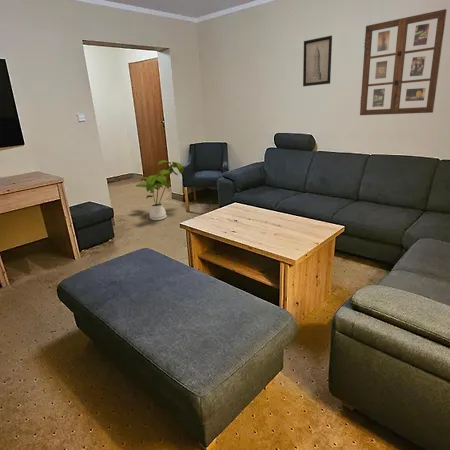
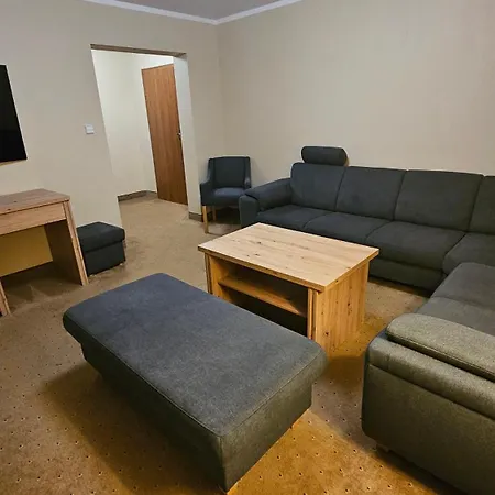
- wall art (316, 62)
- picture frame (398, 68)
- house plant (164, 188)
